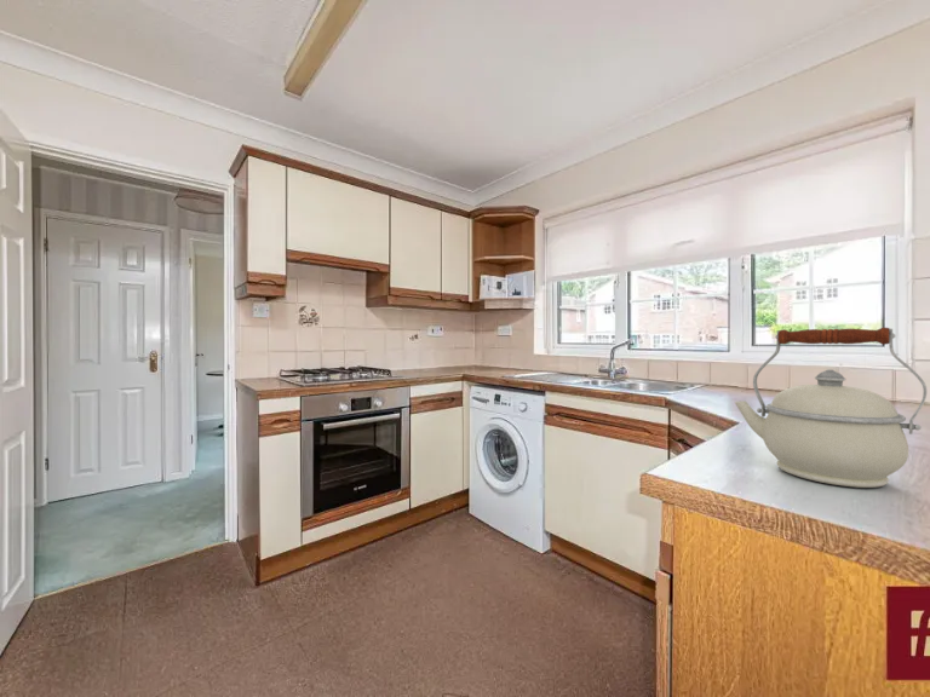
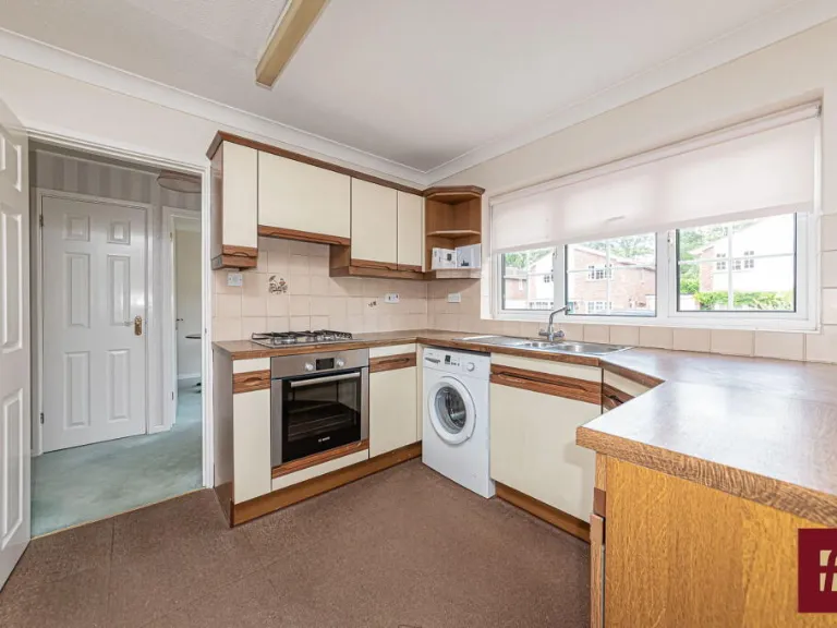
- kettle (817, 399)
